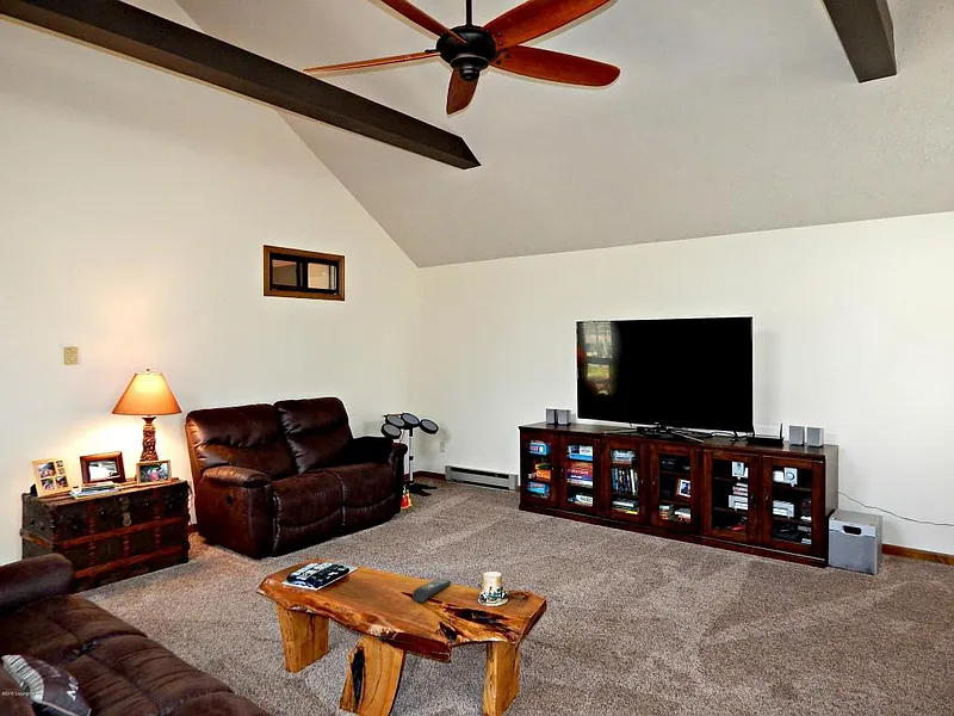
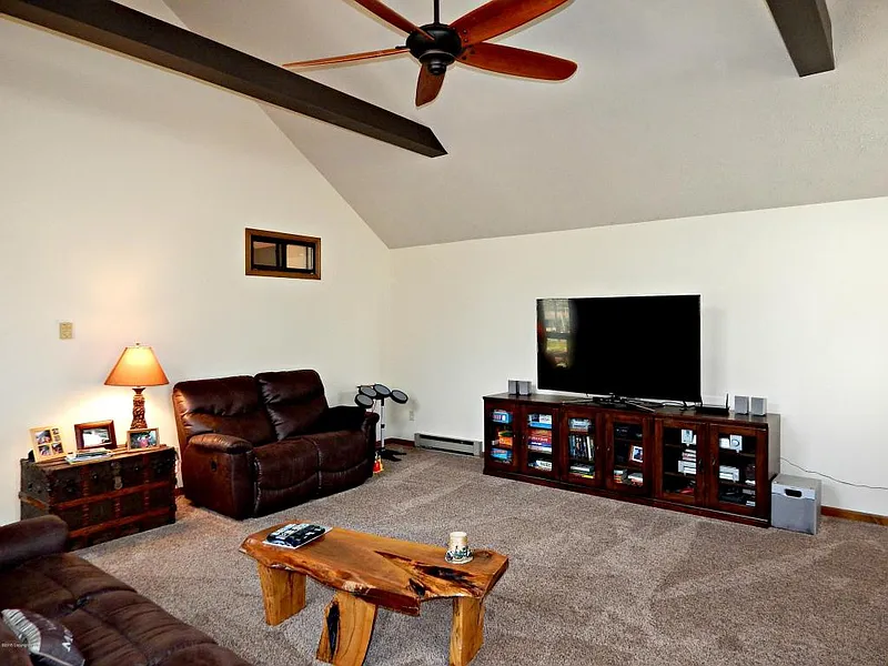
- remote control (432, 588)
